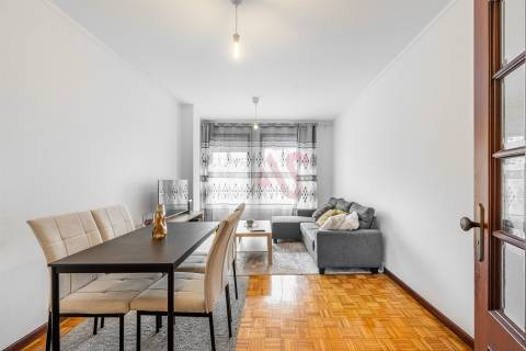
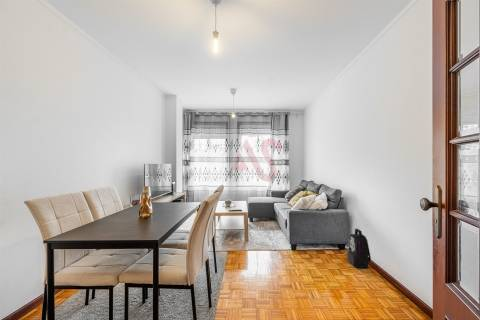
+ backpack (359, 247)
